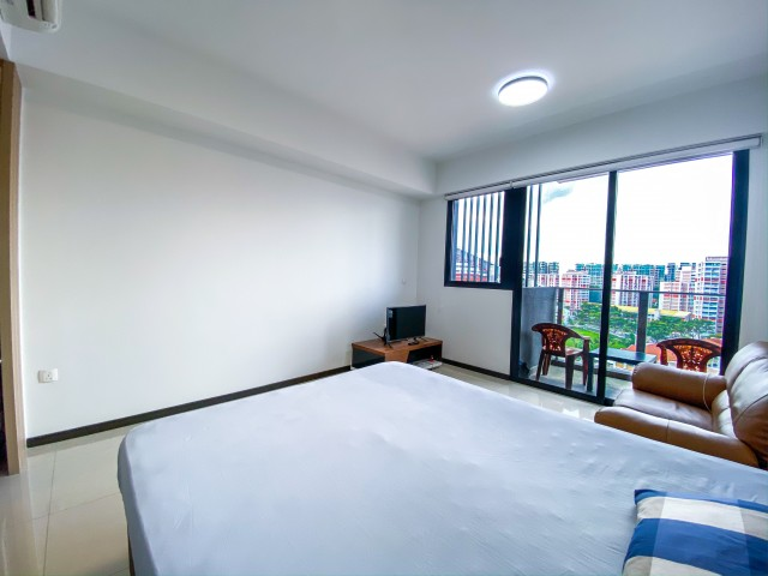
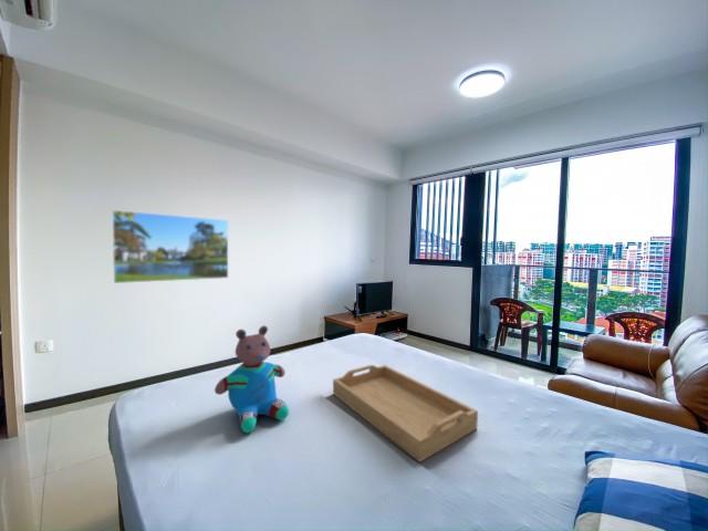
+ teddy bear (257, 373)
+ serving tray (397, 398)
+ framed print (177, 248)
